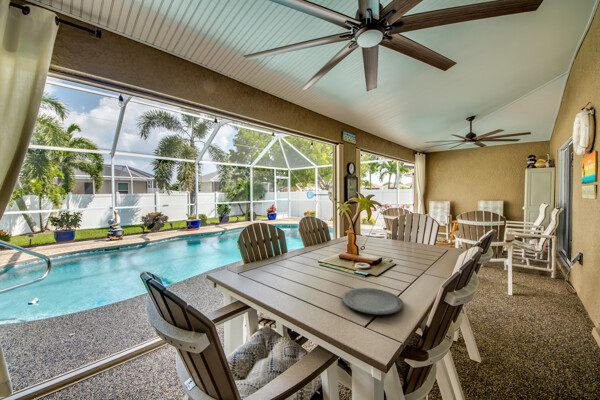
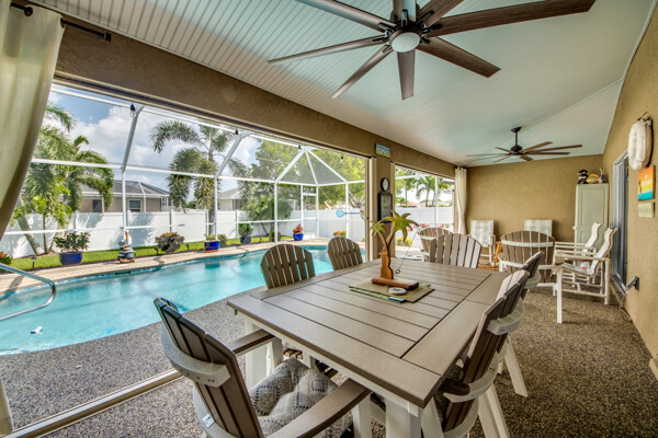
- plate (371, 300)
